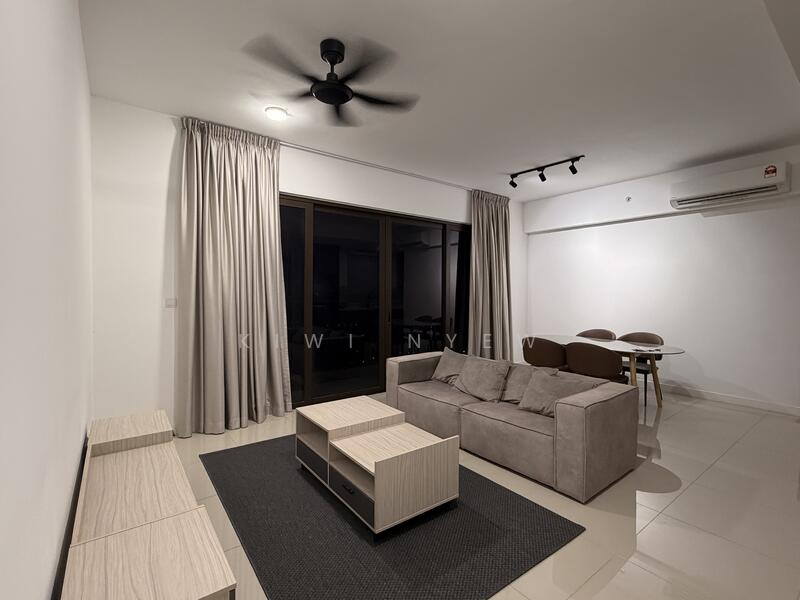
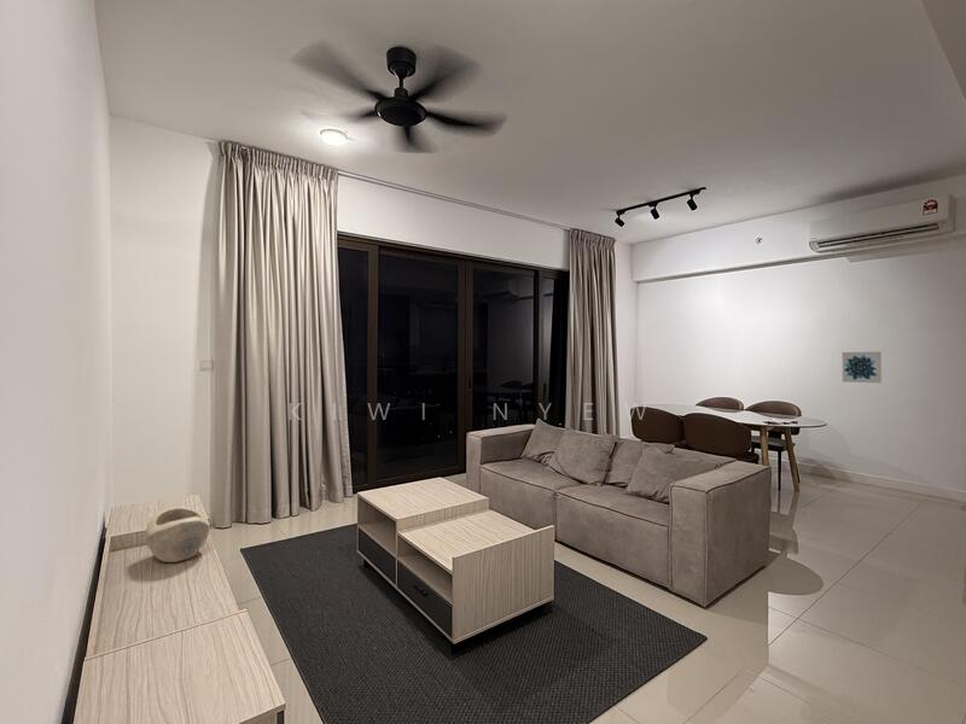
+ decorative bowl (179, 533)
+ wall art (861, 367)
